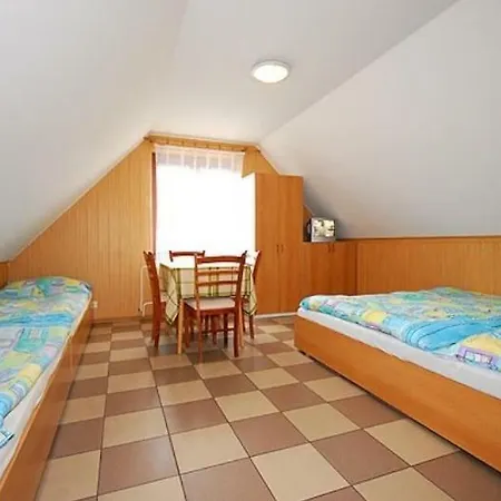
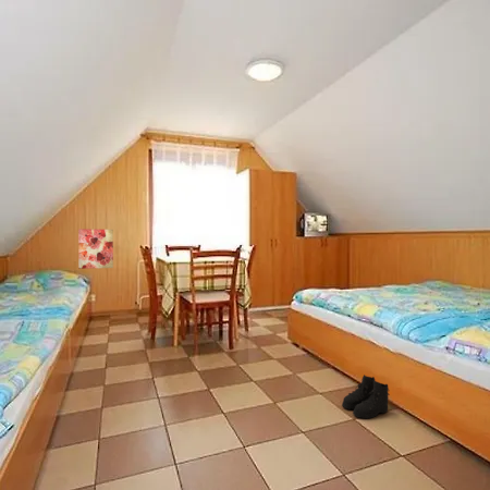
+ wall art (96, 248)
+ boots (365, 393)
